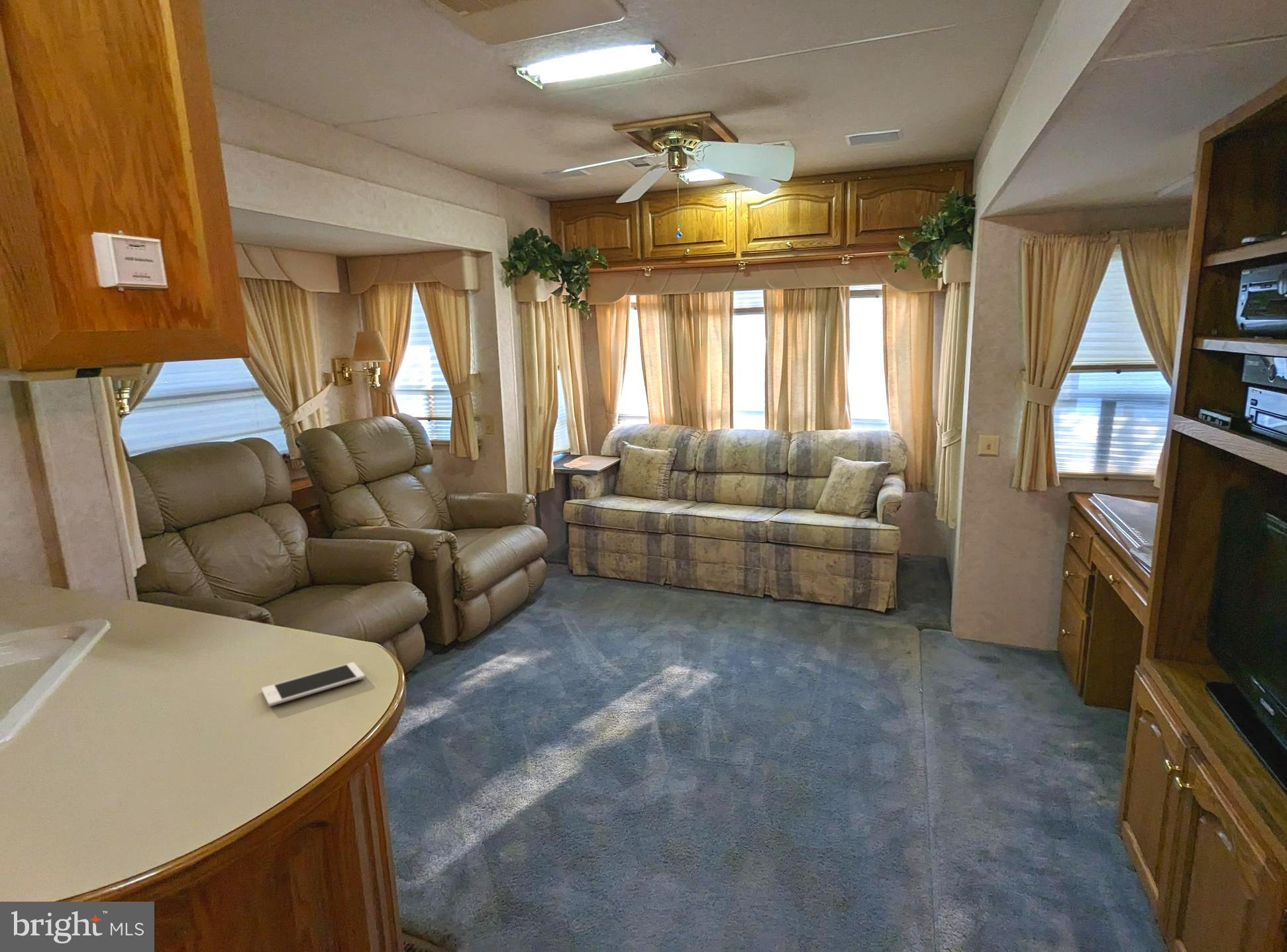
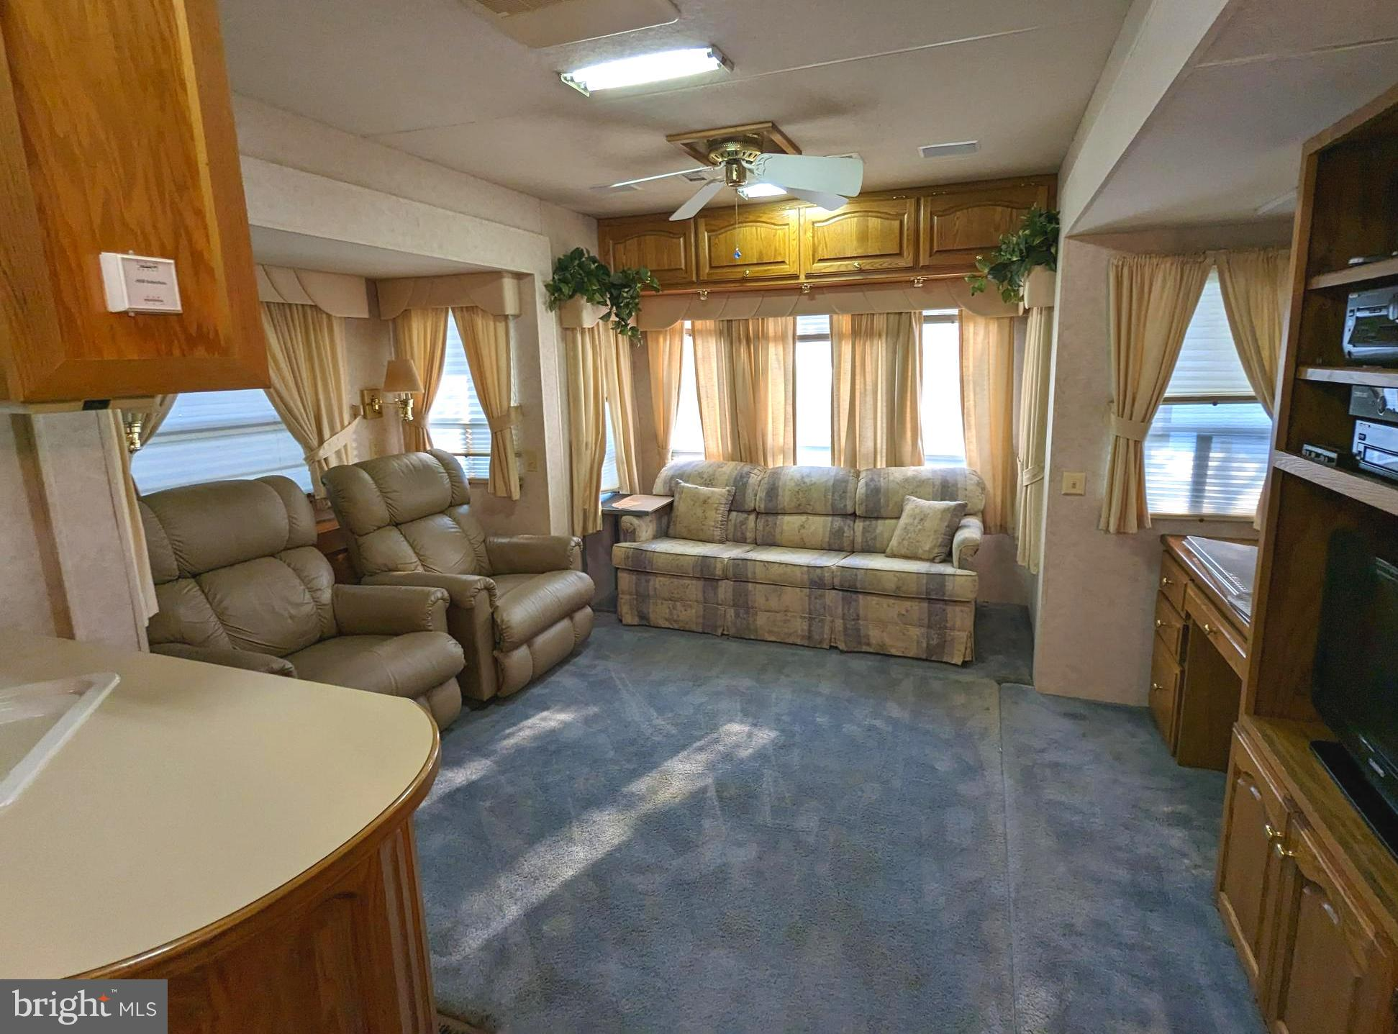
- cell phone (314, 683)
